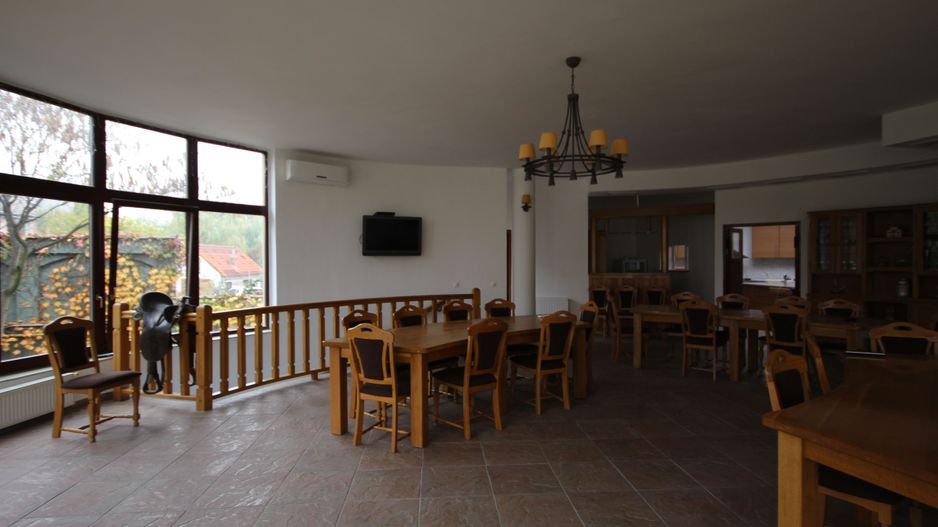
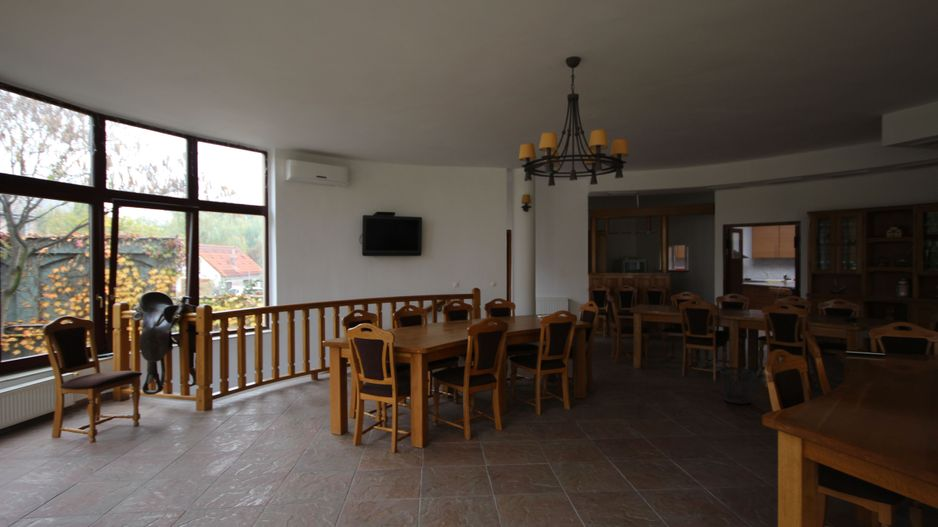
+ wastebasket (736, 385)
